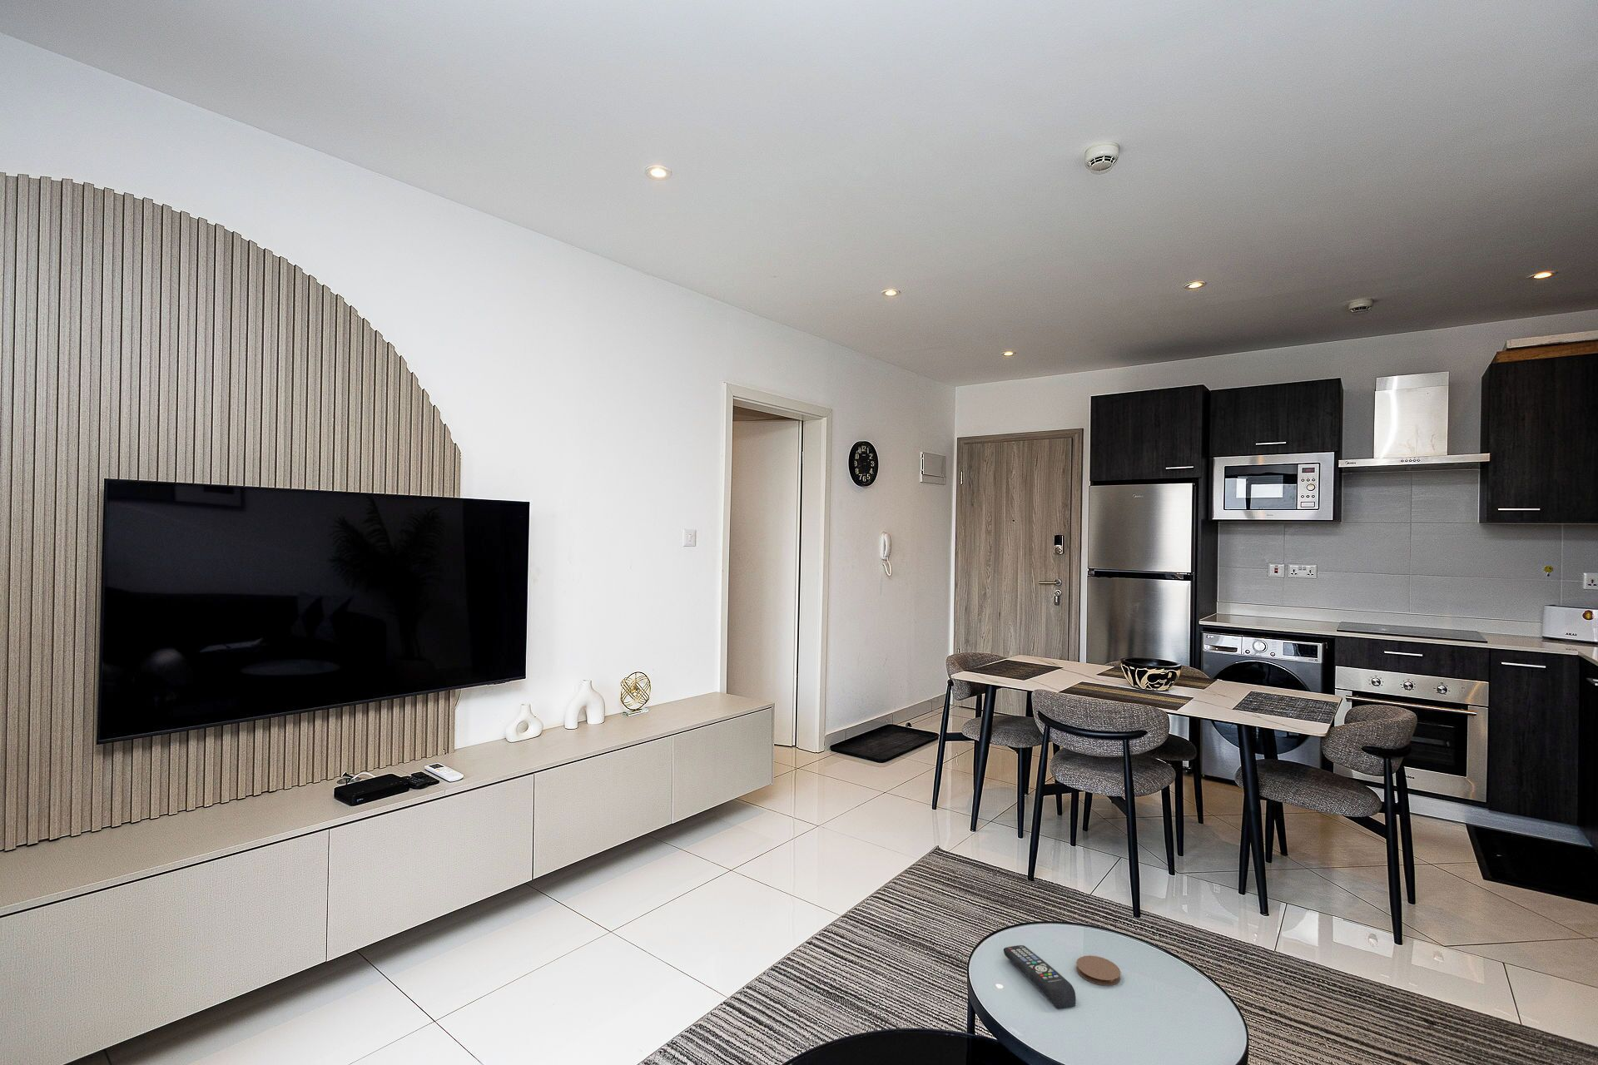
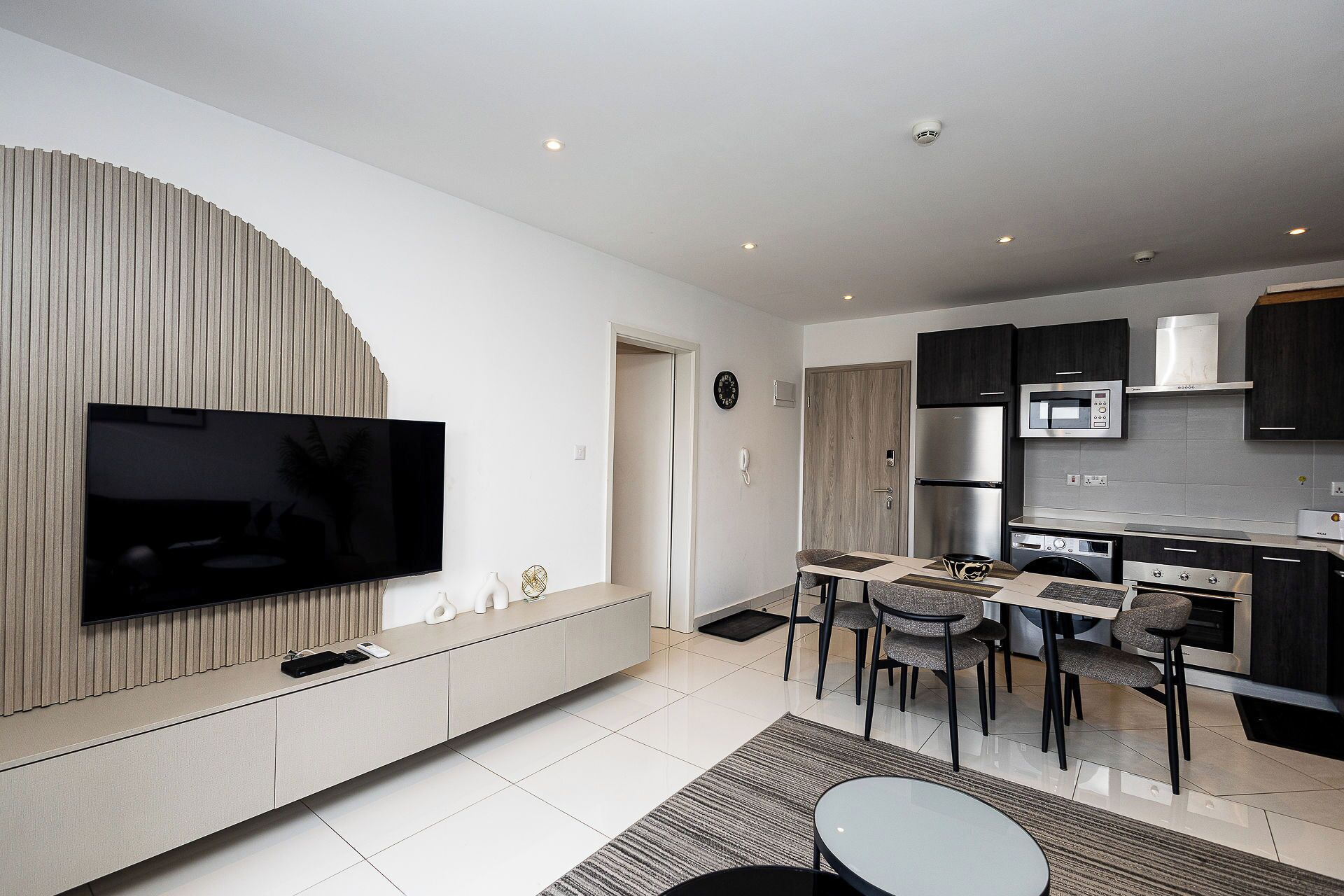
- remote control (1038, 972)
- coaster (1097, 970)
